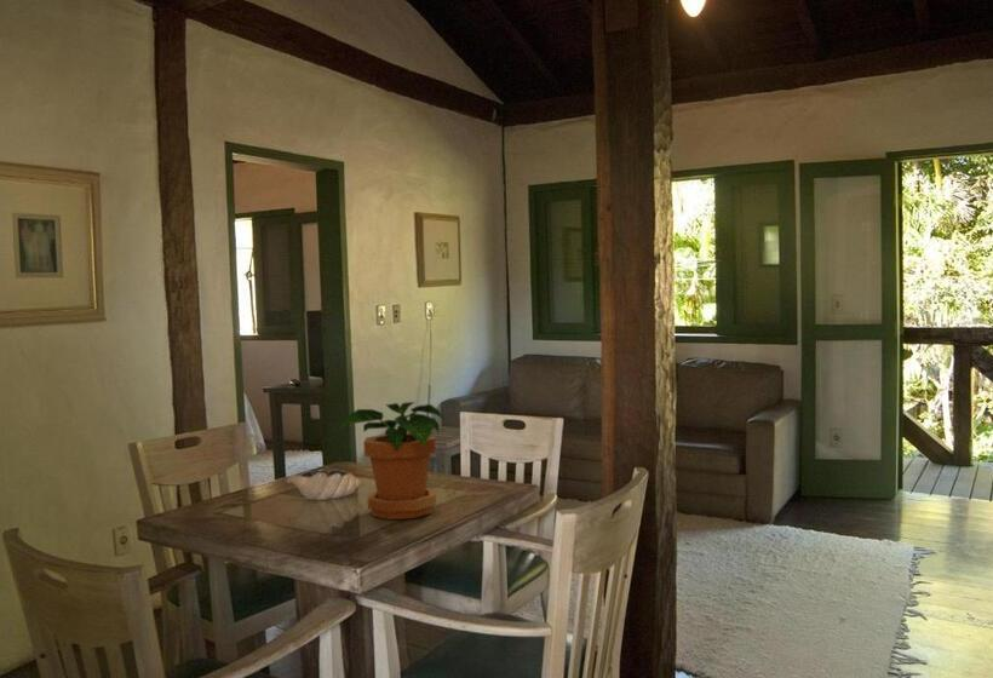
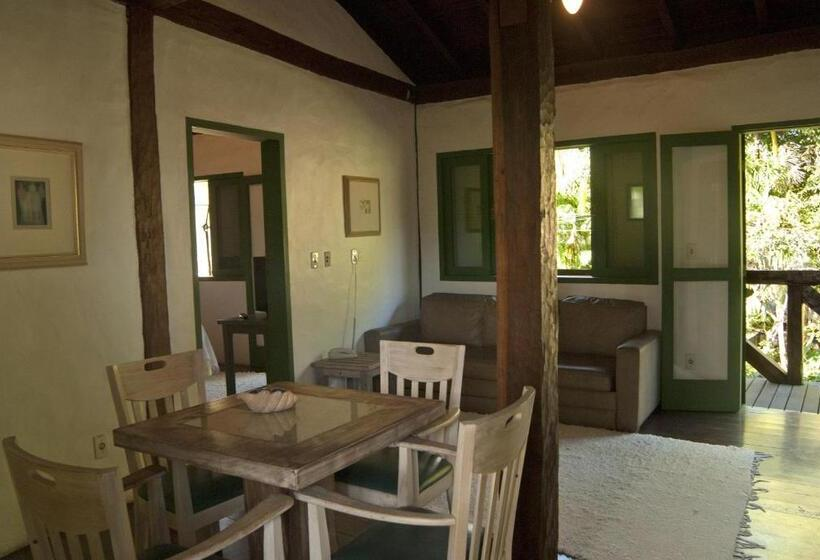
- potted plant (397, 460)
